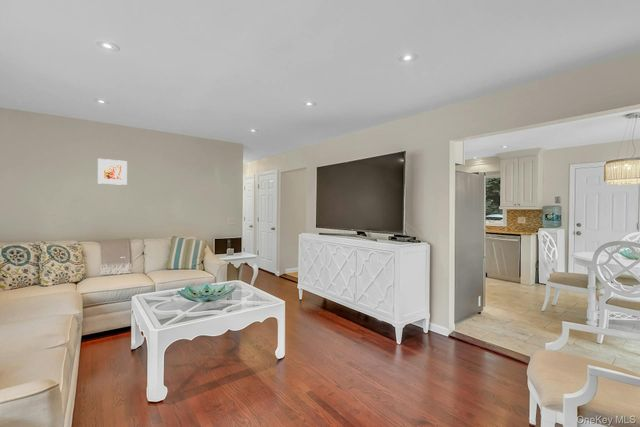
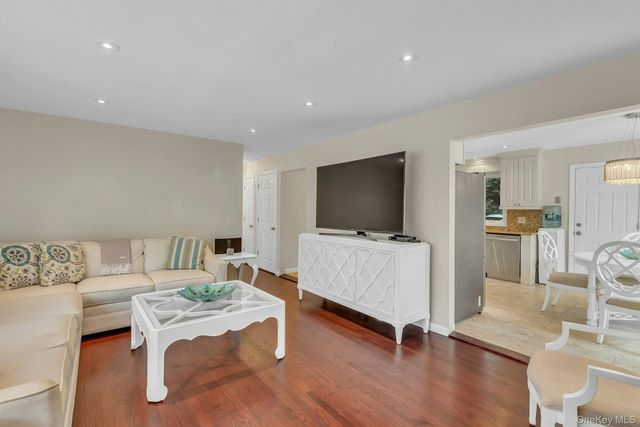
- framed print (112, 172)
